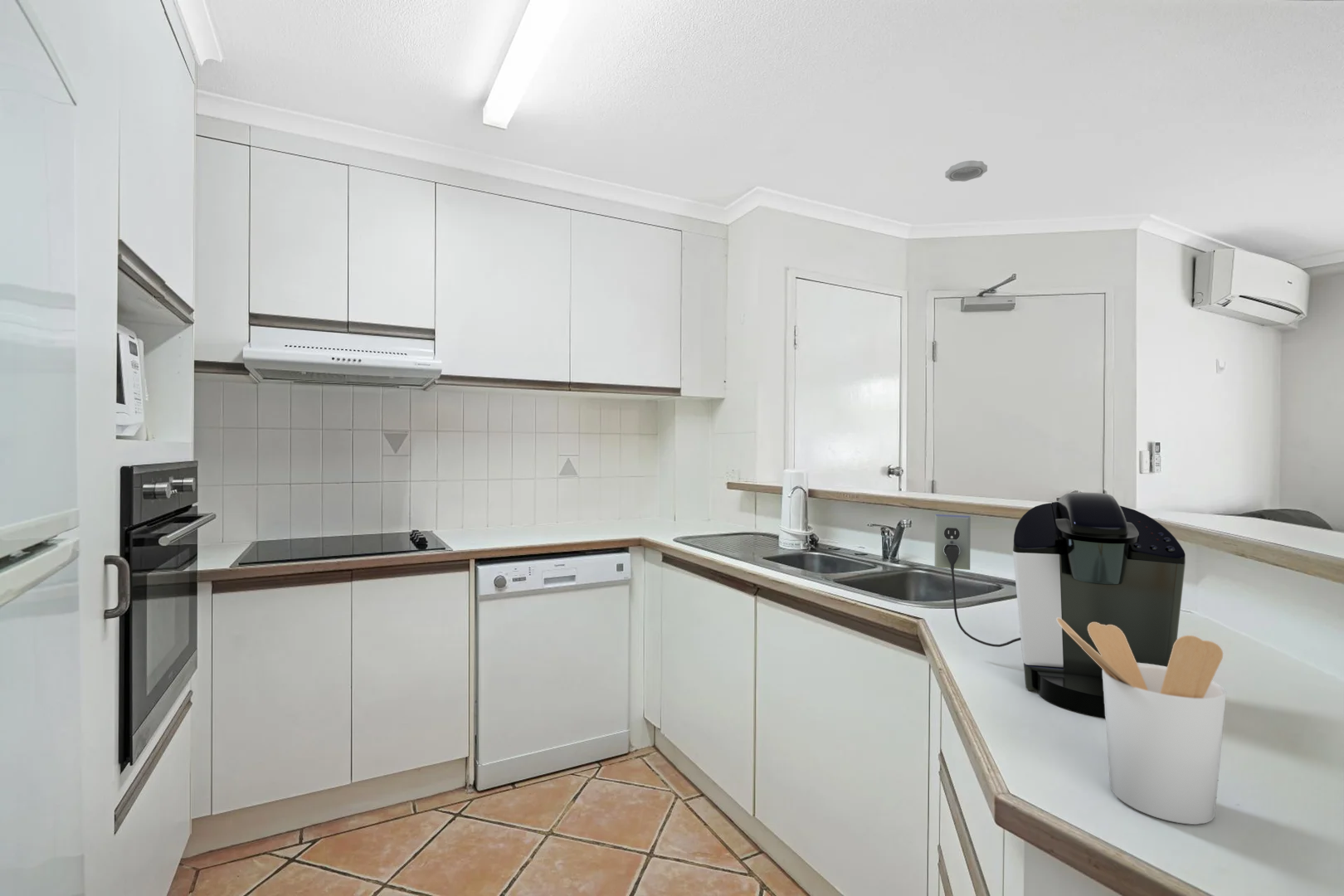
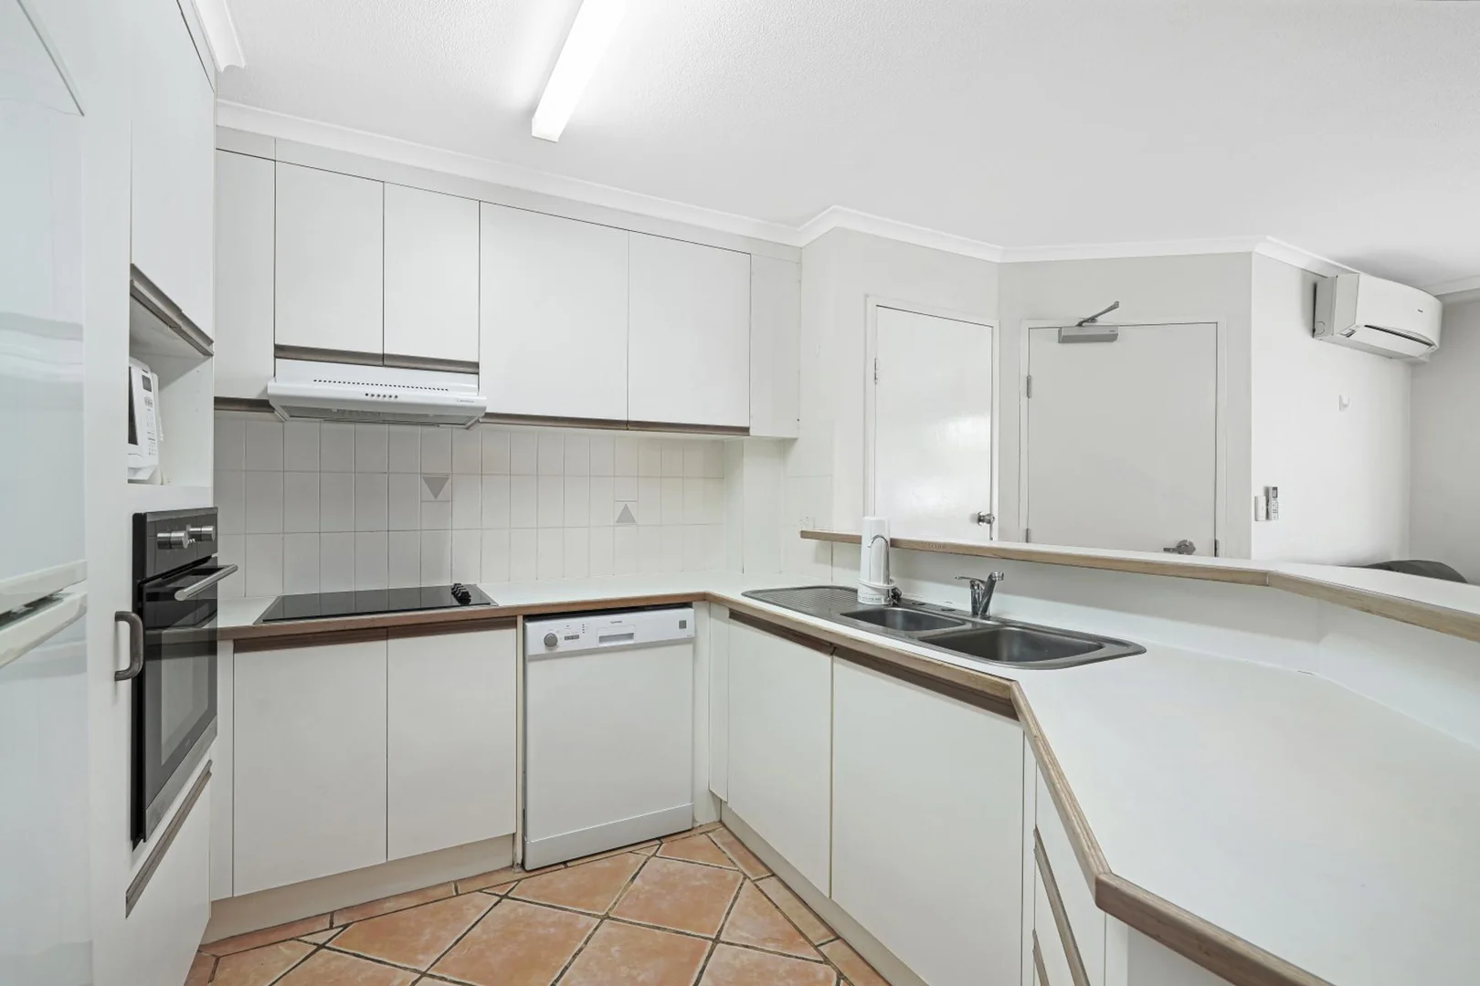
- utensil holder (1133, 709)
- coffee maker (1045, 587)
- smoke detector (966, 168)
